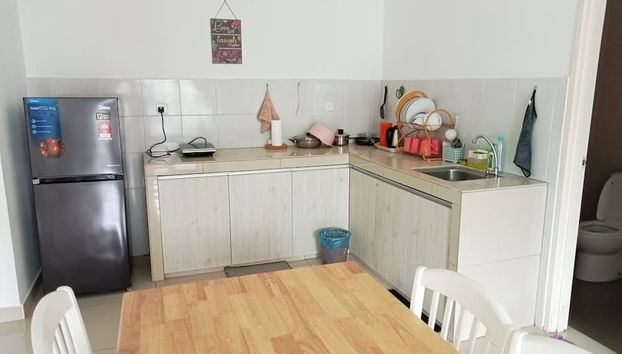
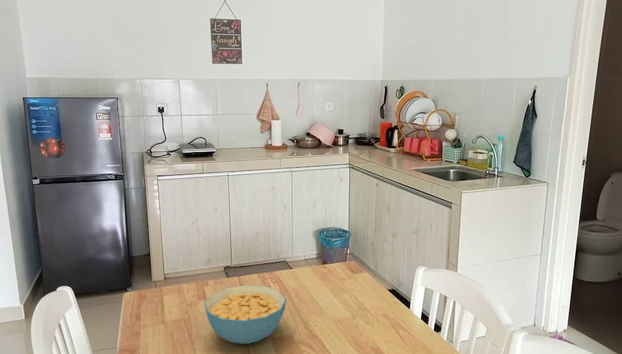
+ cereal bowl (246, 319)
